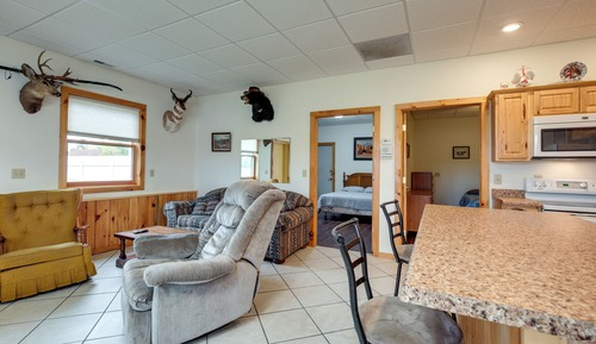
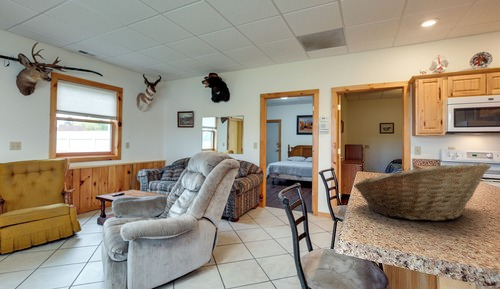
+ fruit basket (417, 186)
